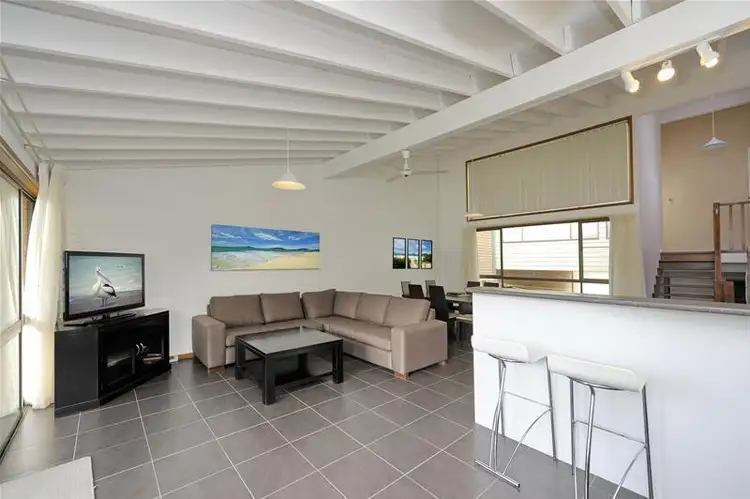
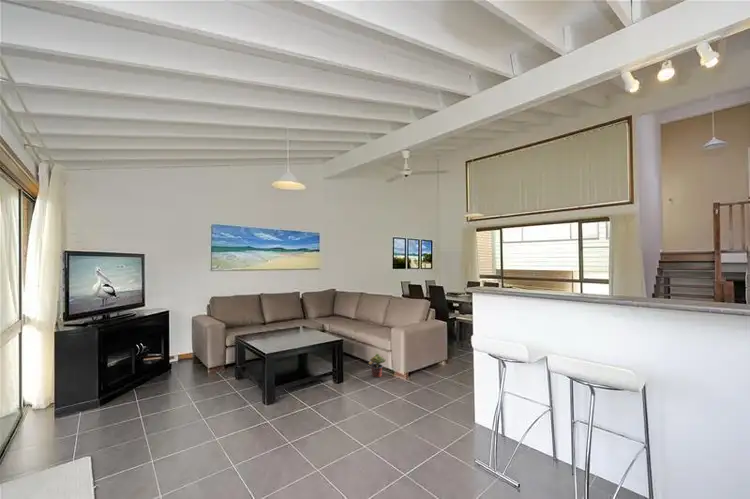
+ potted plant (377, 364)
